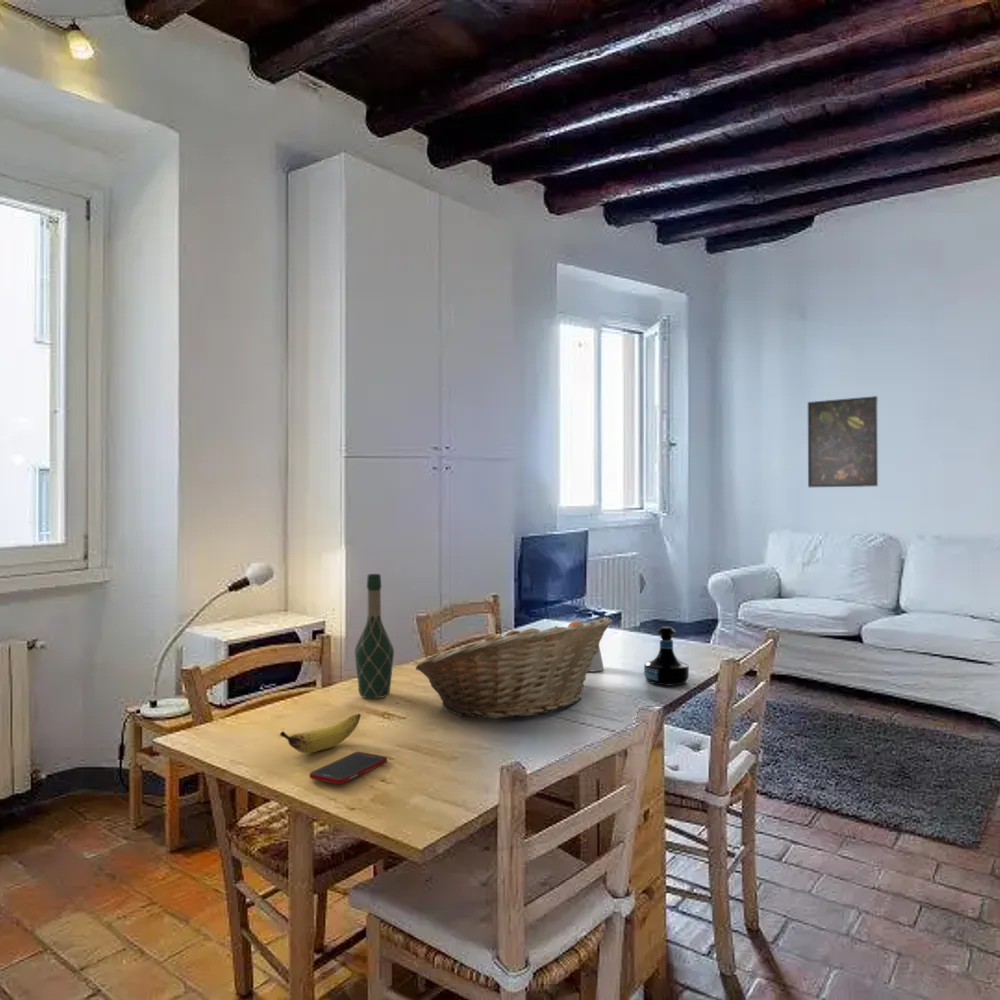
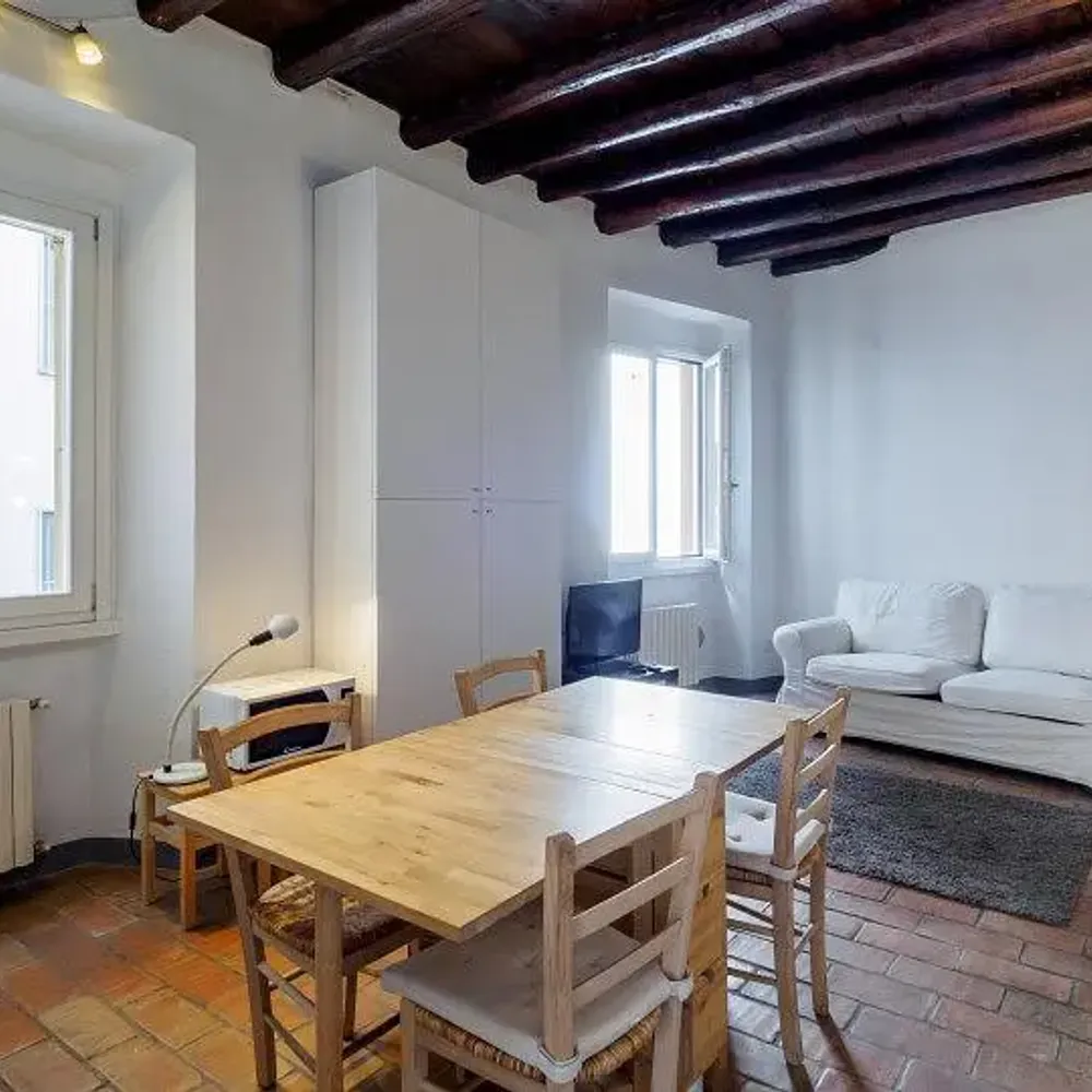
- fruit basket (518, 659)
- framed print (841, 443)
- tequila bottle (666, 654)
- cell phone (349, 767)
- wine bottle (374, 634)
- banana (320, 734)
- saltshaker (594, 655)
